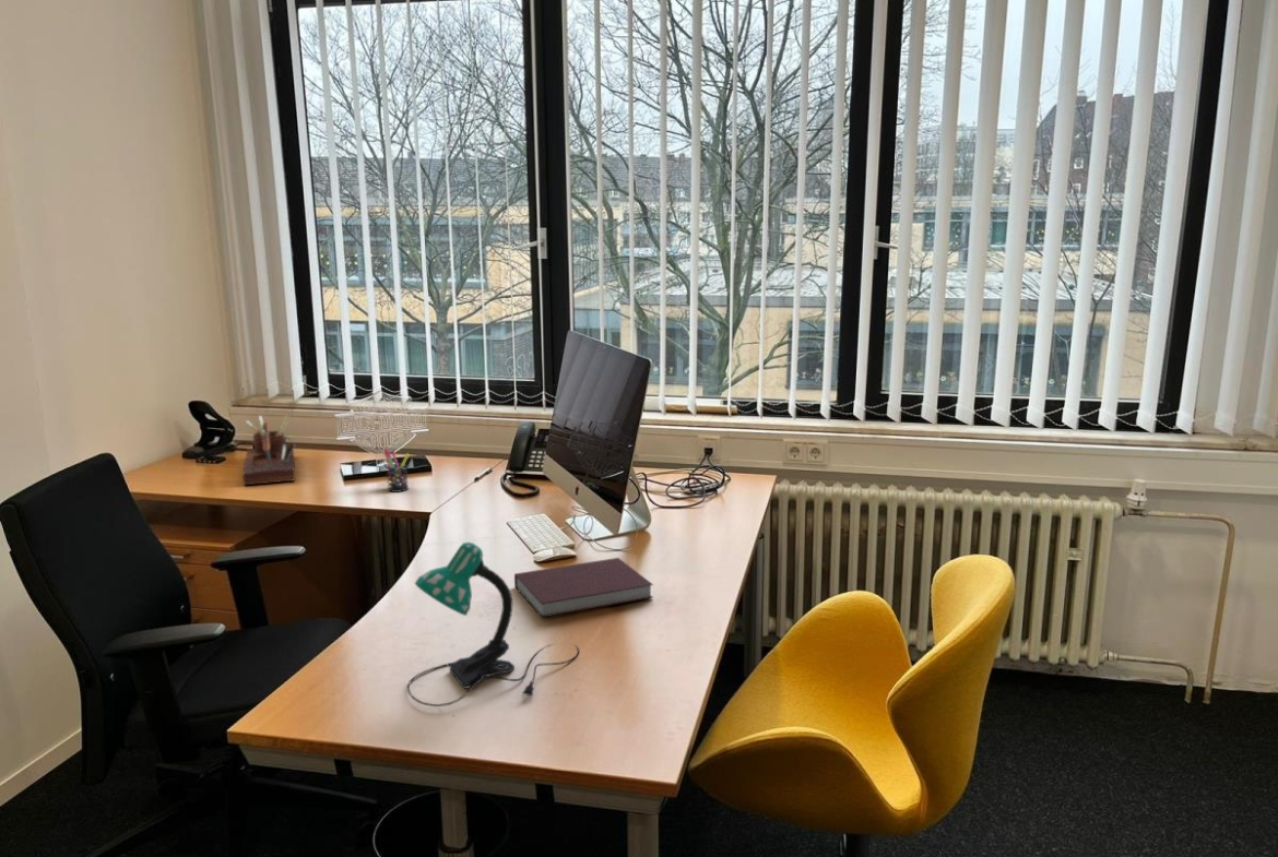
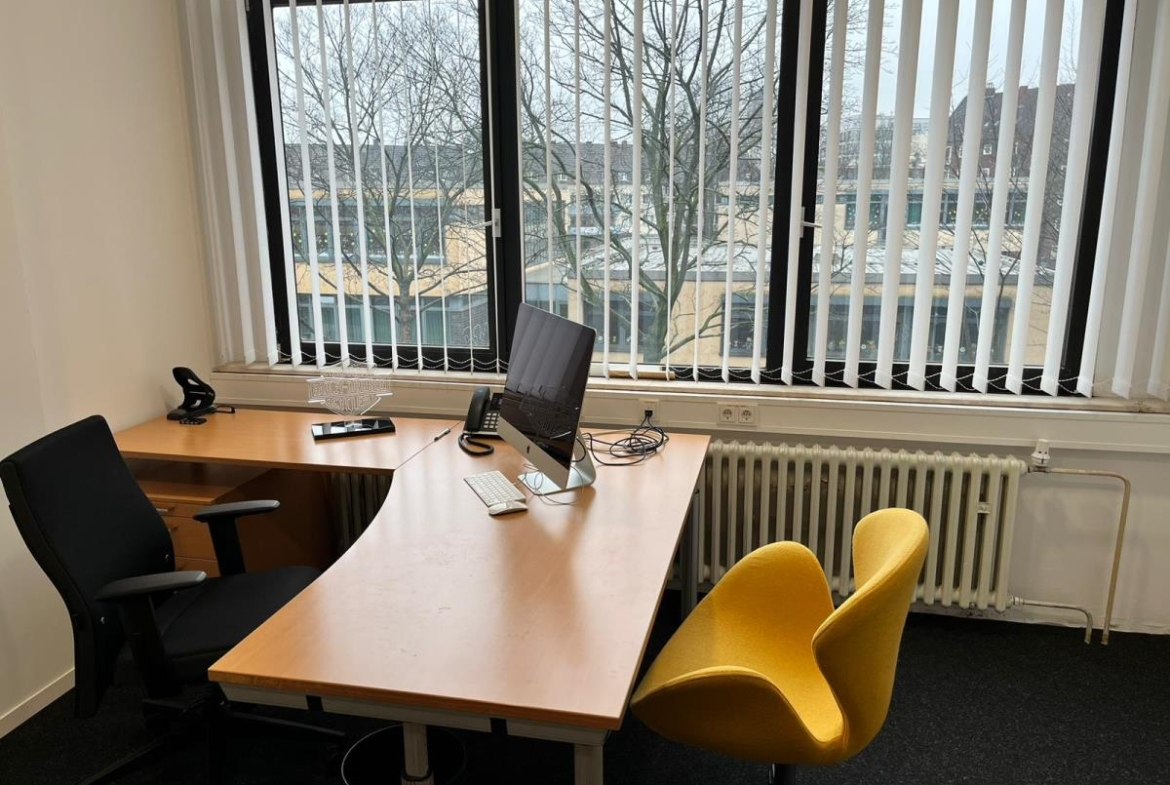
- pen holder (394, 469)
- desk organizer (269, 441)
- desk lamp (501, 611)
- notebook (582, 585)
